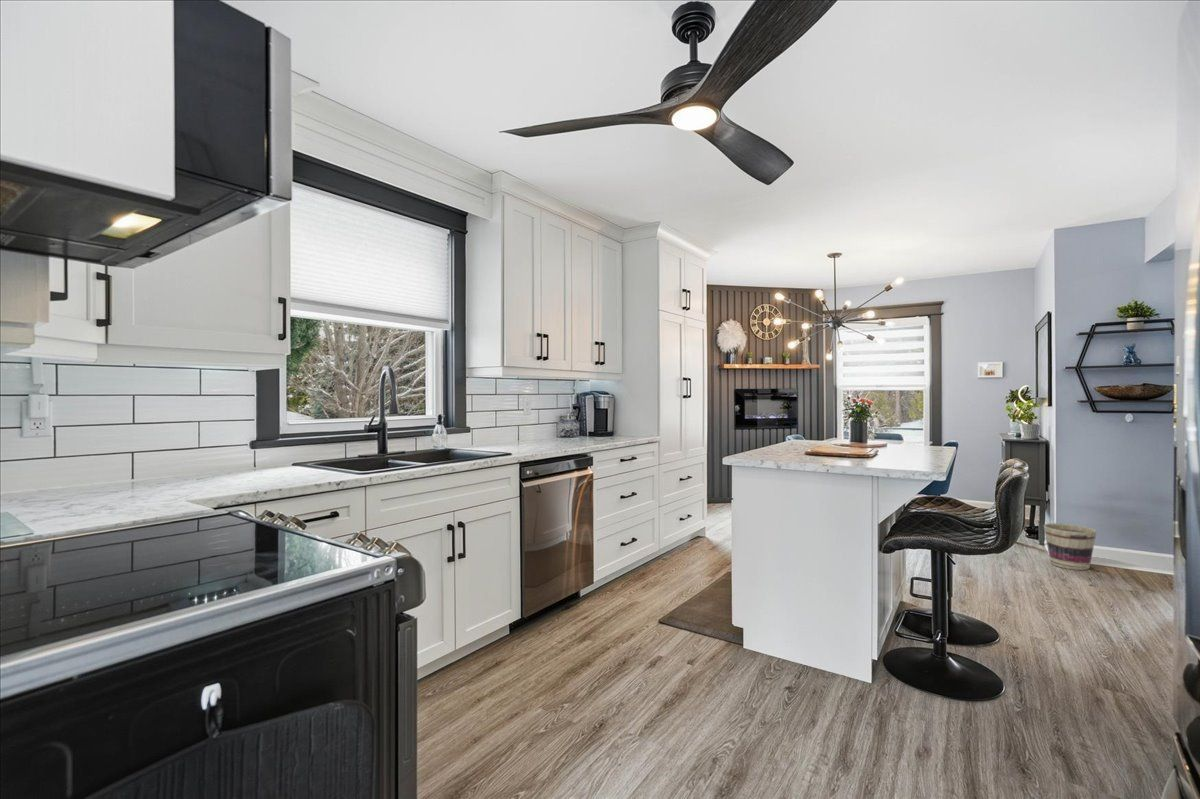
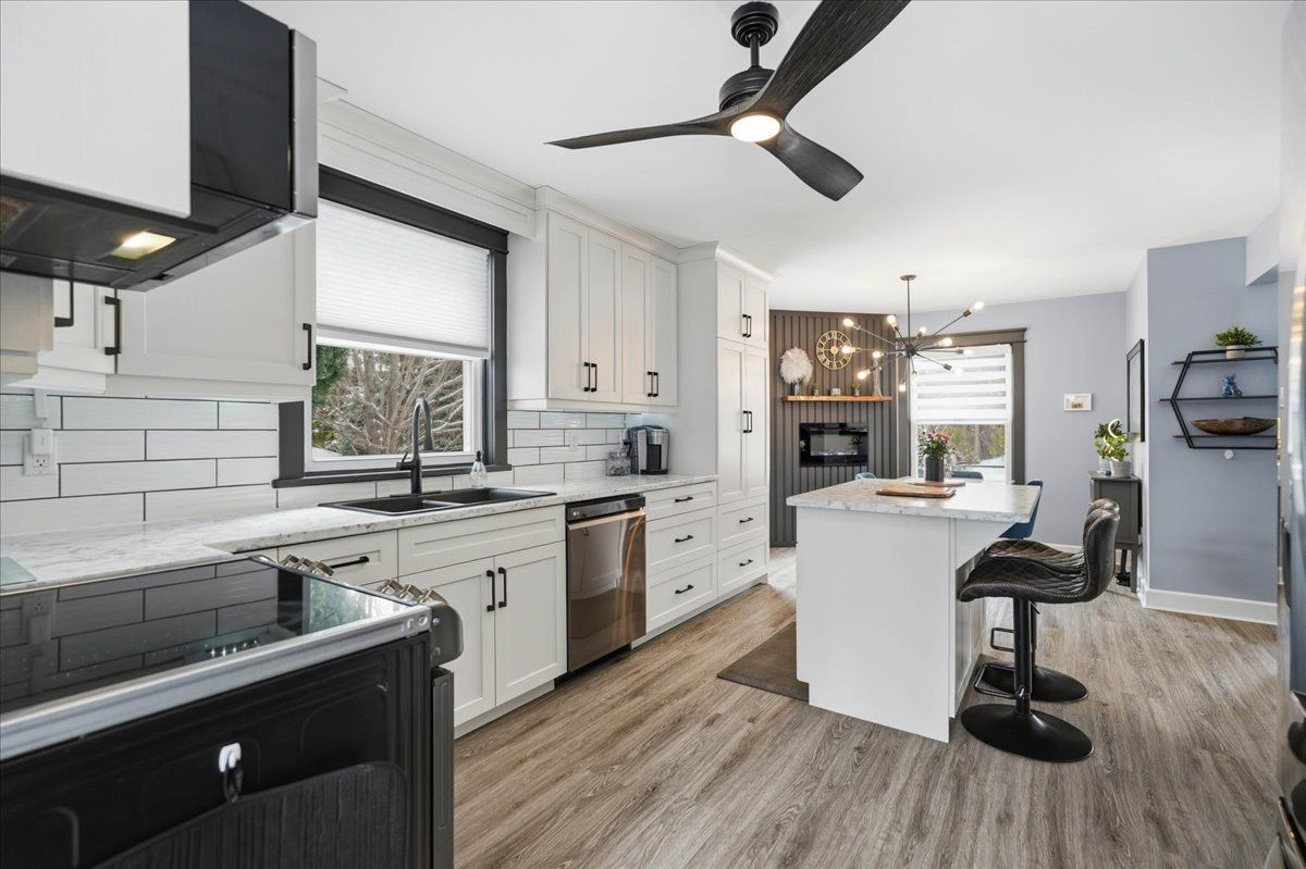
- basket (1069, 546)
